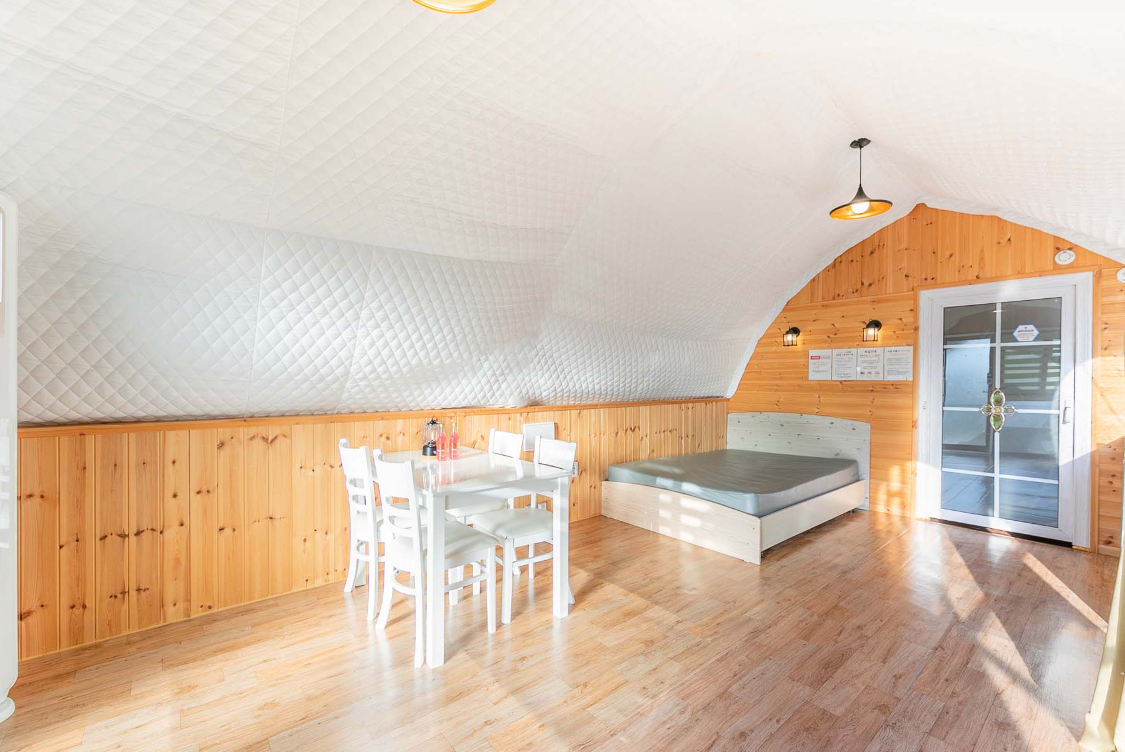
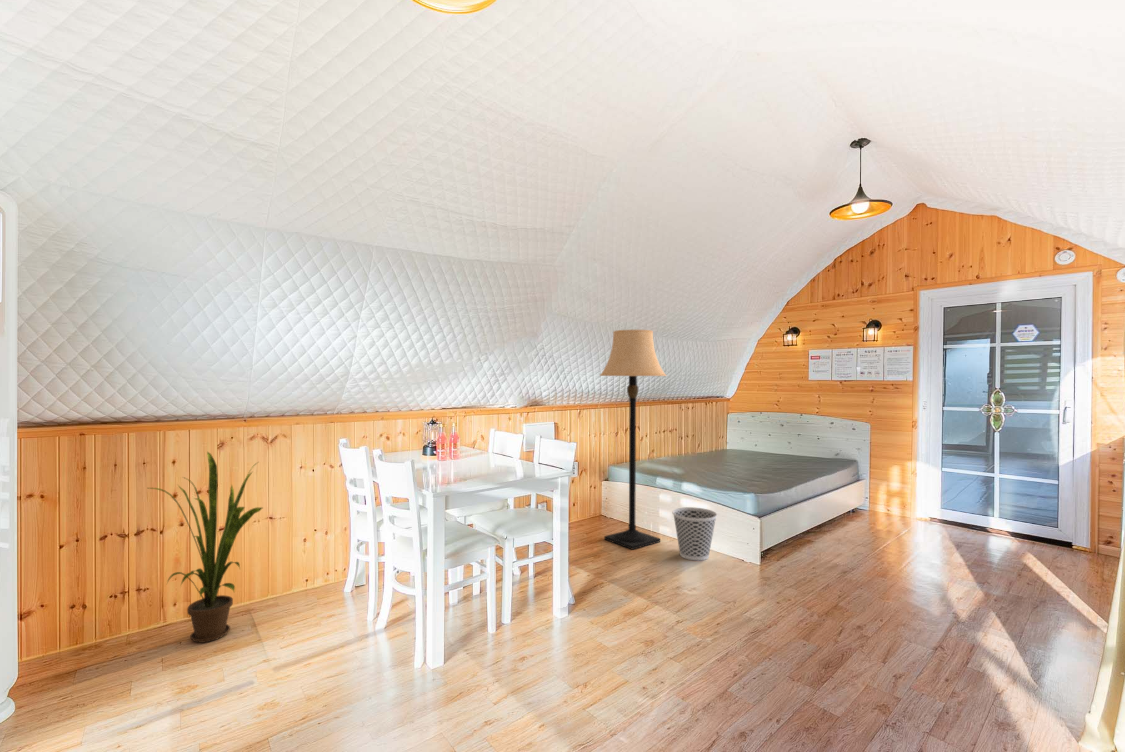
+ house plant (206, 545)
+ wastebasket (694, 534)
+ lamp (632, 435)
